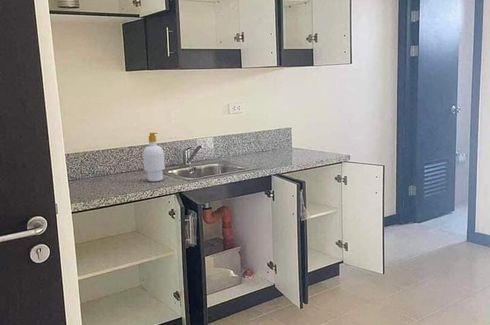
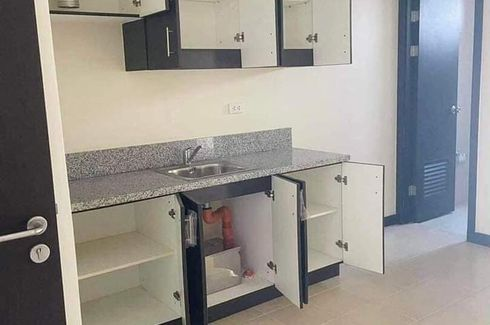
- soap bottle (153, 156)
